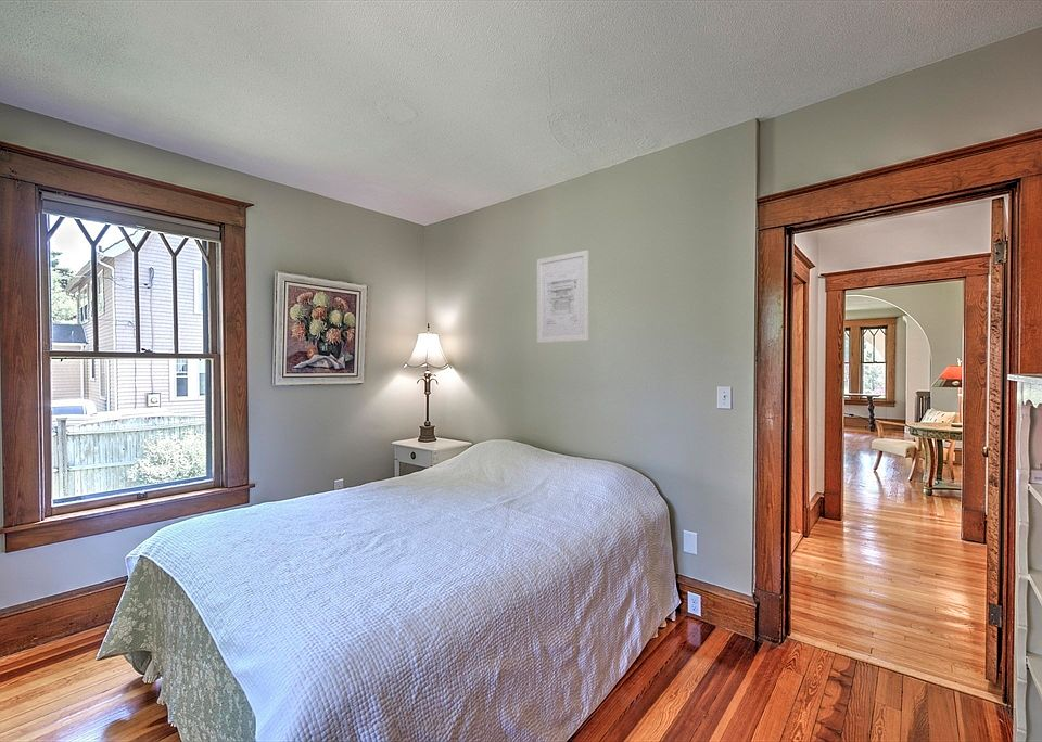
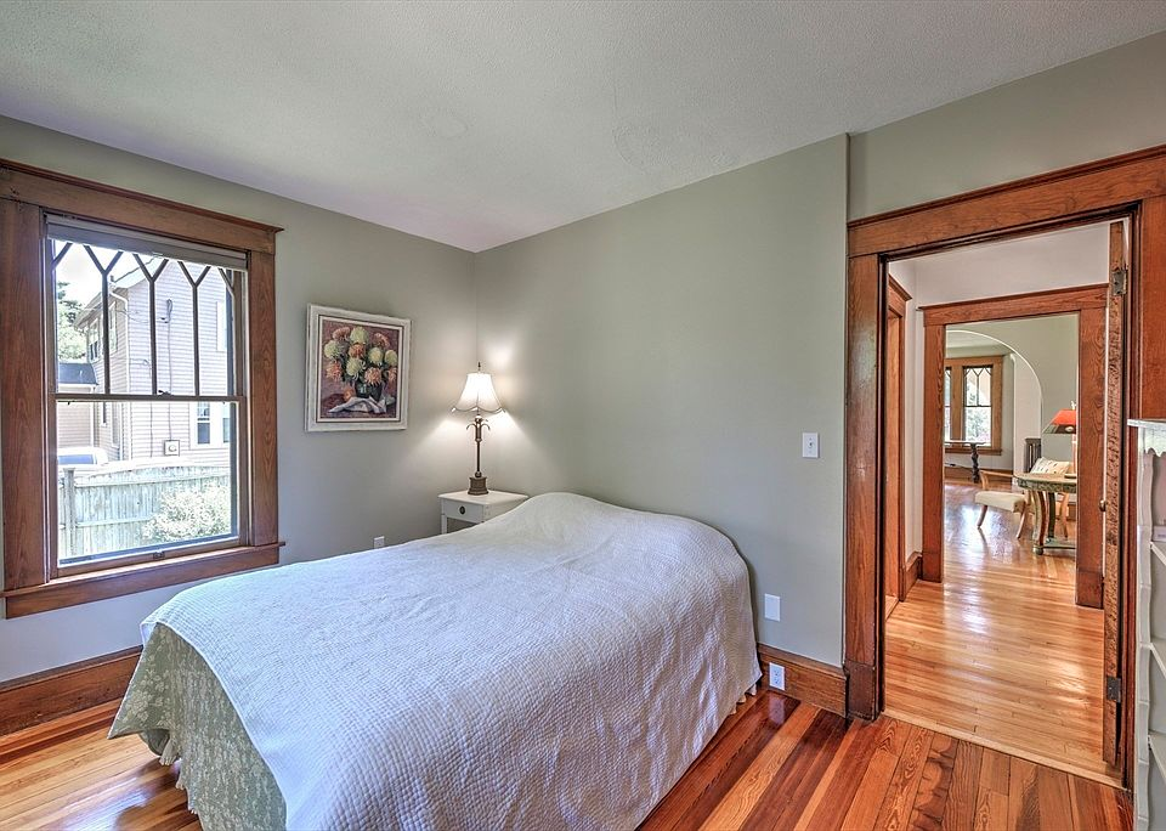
- wall art (561, 298)
